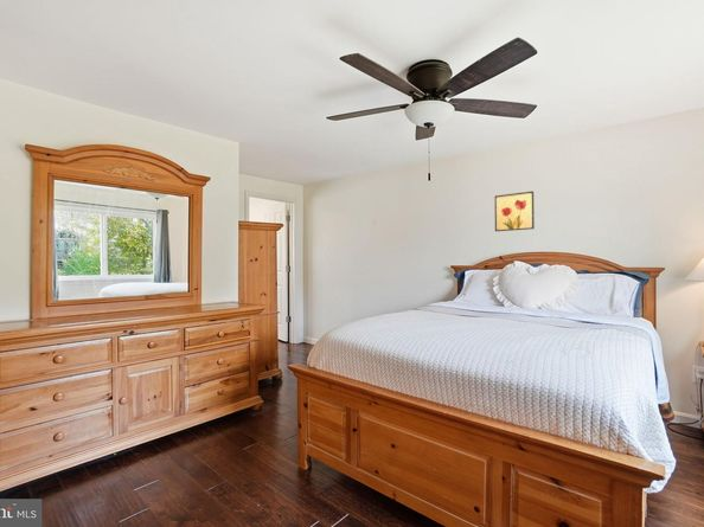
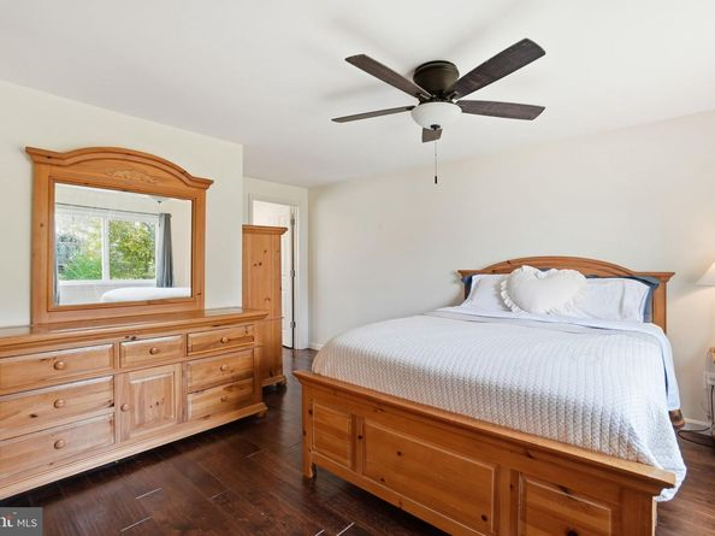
- wall art (513, 212)
